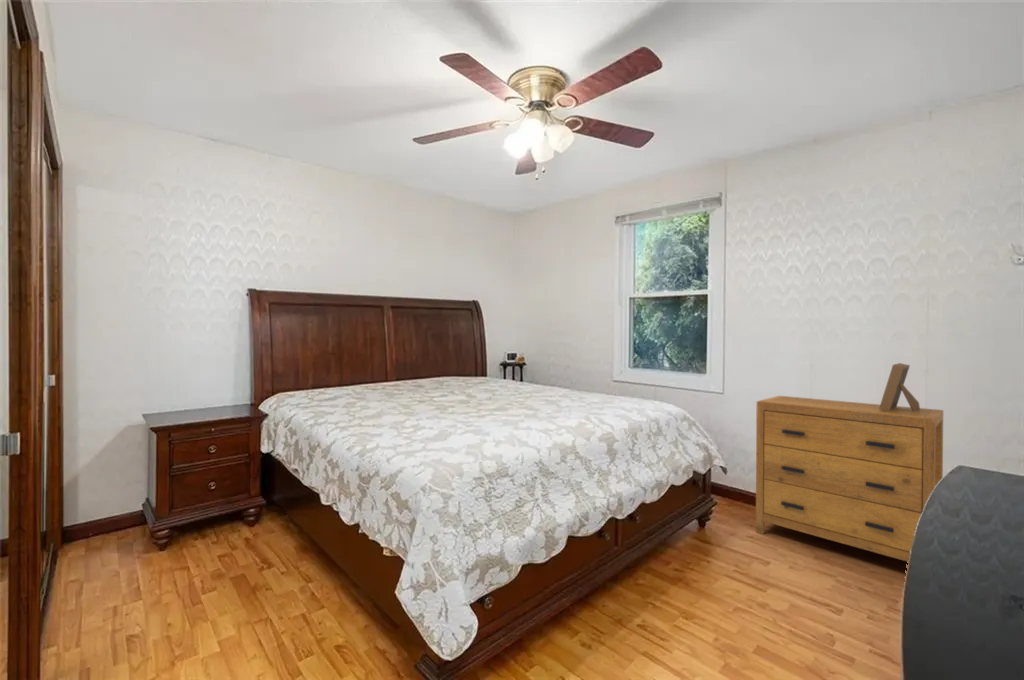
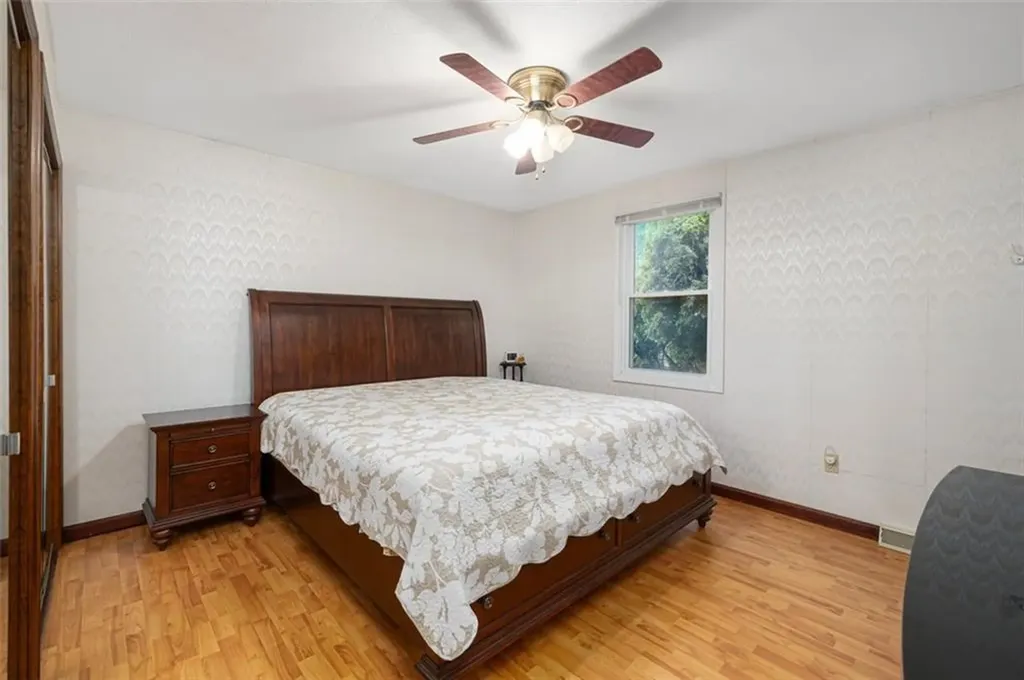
- photo frame (900, 387)
- dresser (843, 475)
